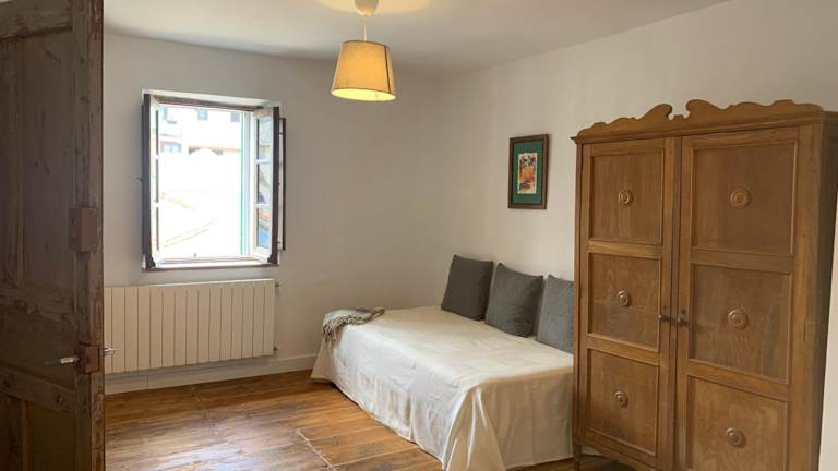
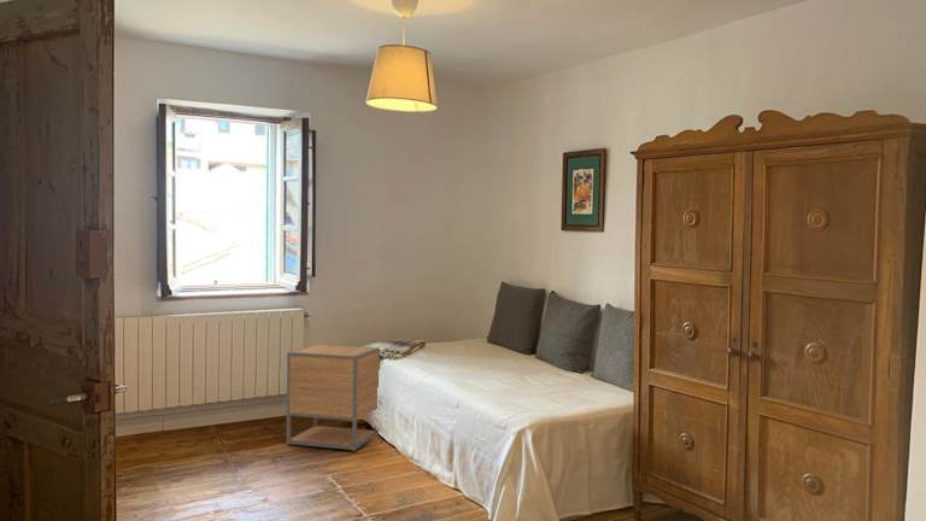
+ nightstand (334, 394)
